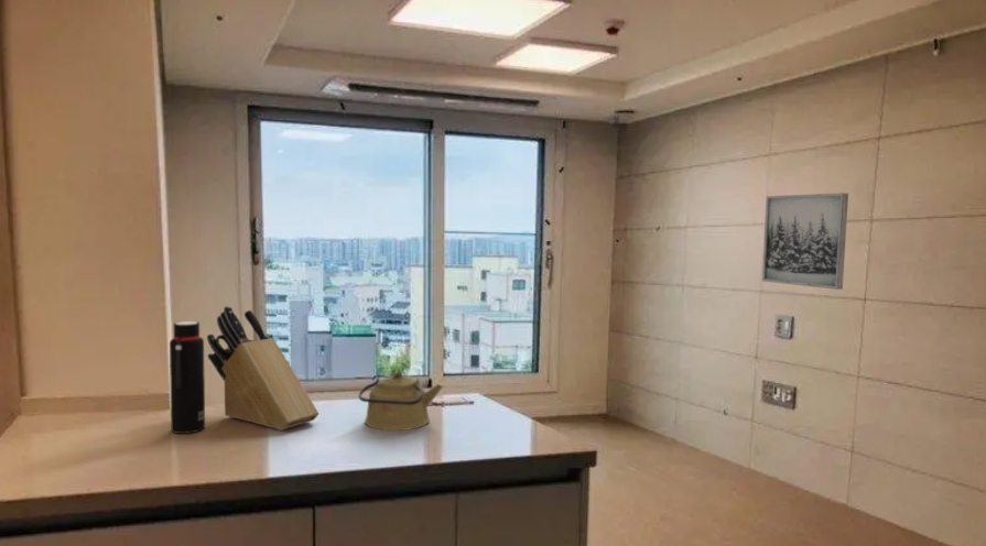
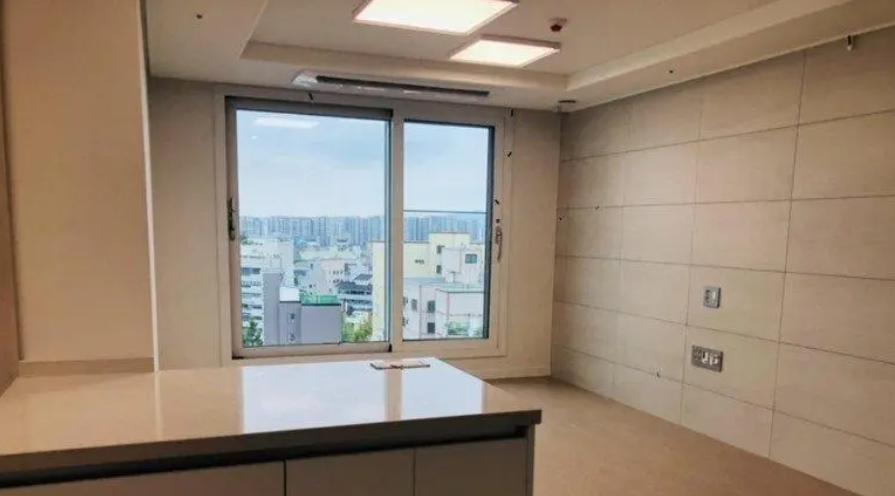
- water bottle (185, 376)
- wall art (802, 240)
- knife block (260, 363)
- kettle (403, 396)
